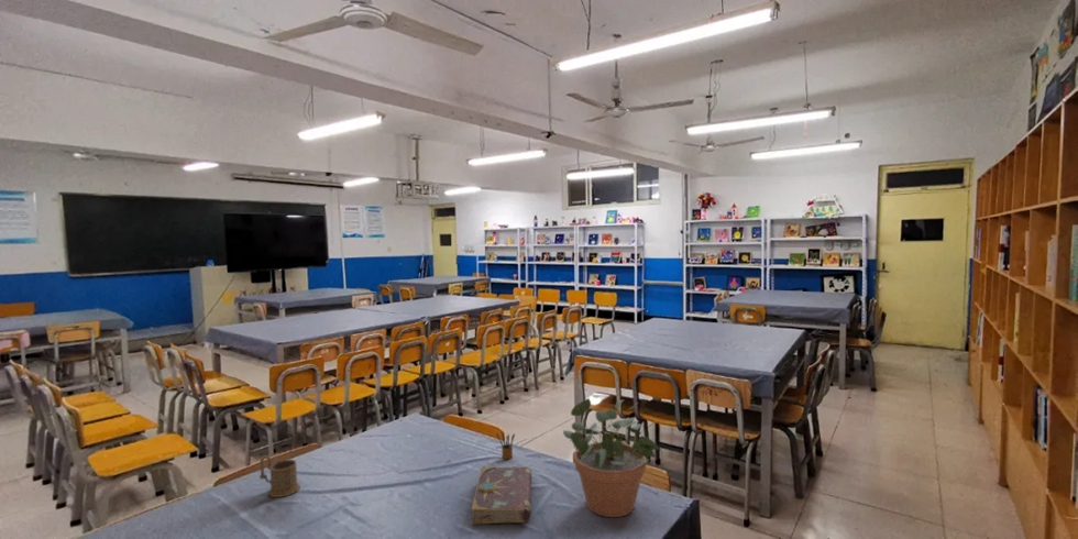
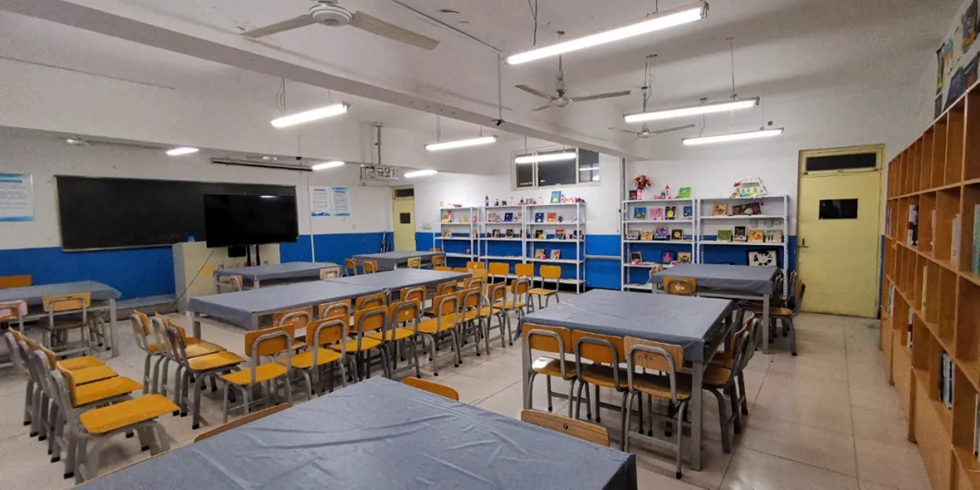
- pencil box (506, 444)
- book (504, 492)
- mug (278, 473)
- potted plant (615, 460)
